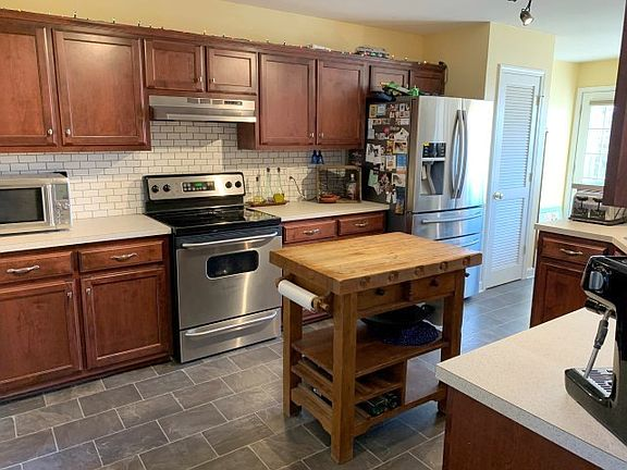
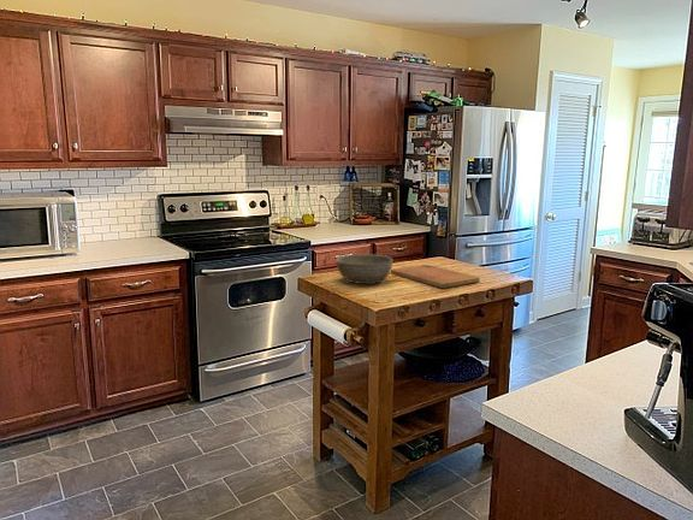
+ cutting board (433, 274)
+ bowl (363, 268)
